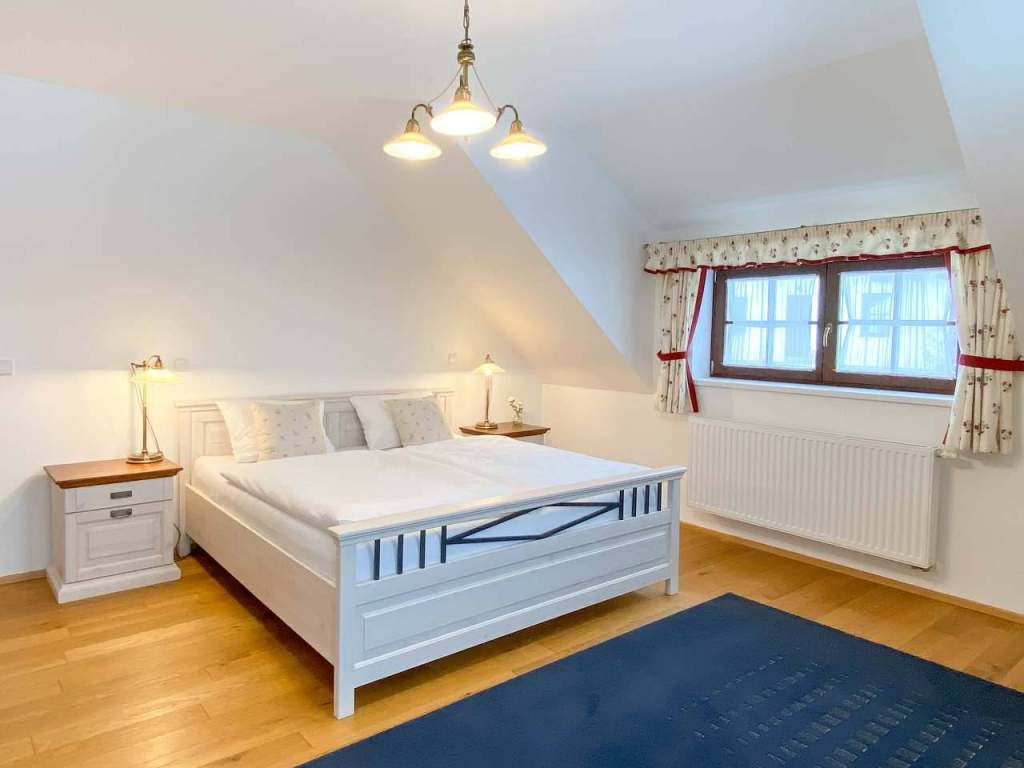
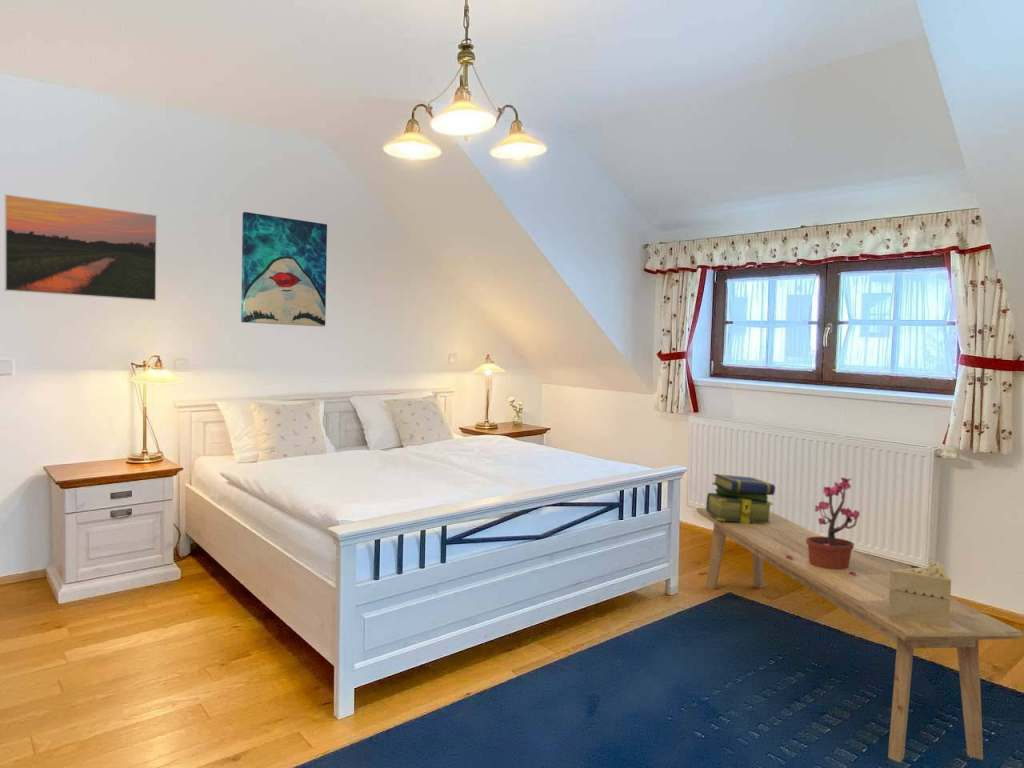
+ bench (817, 593)
+ stack of books (740, 497)
+ wall art (285, 271)
+ decorative box (925, 595)
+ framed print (84, 250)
+ potted plant (824, 519)
